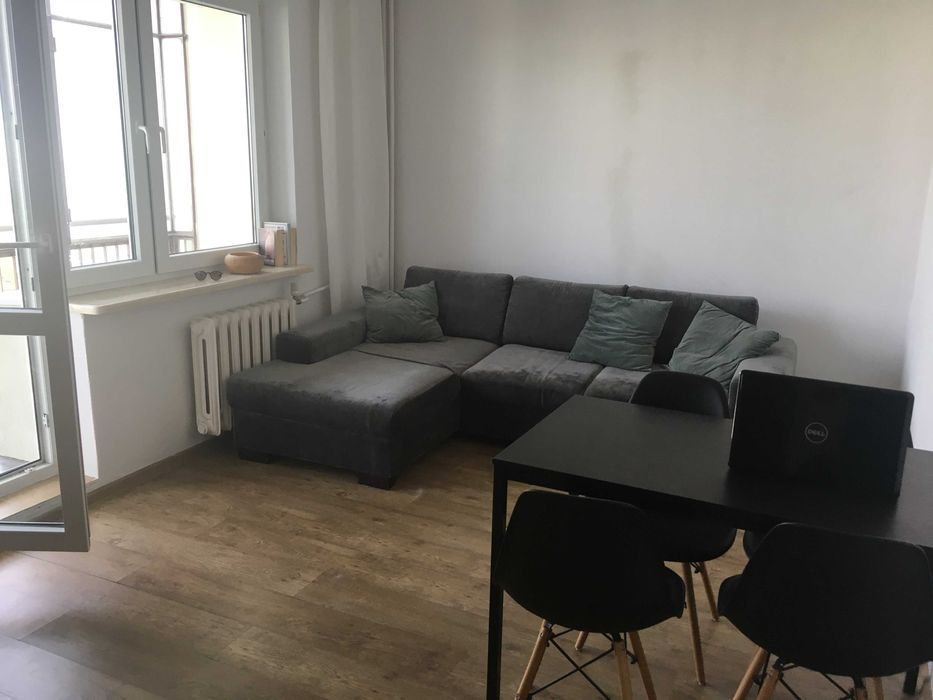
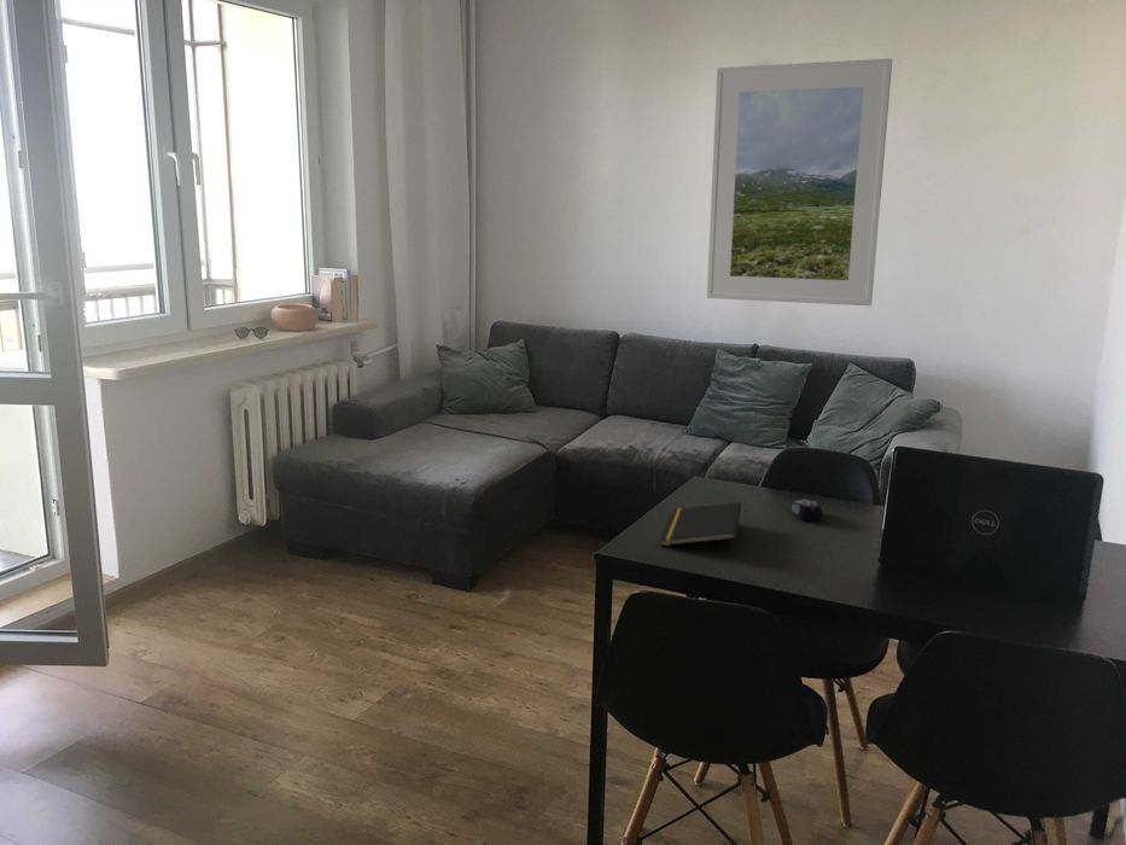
+ notepad (701, 523)
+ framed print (793, 186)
+ computer mouse (807, 507)
